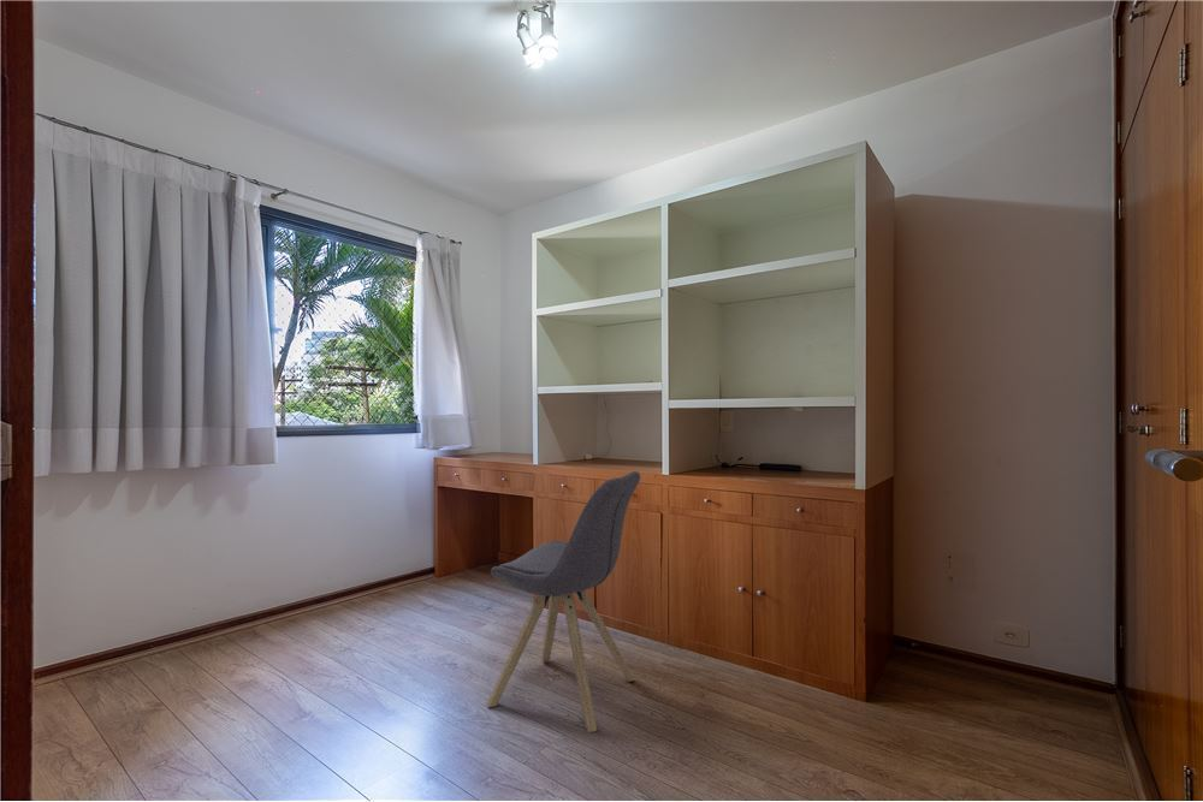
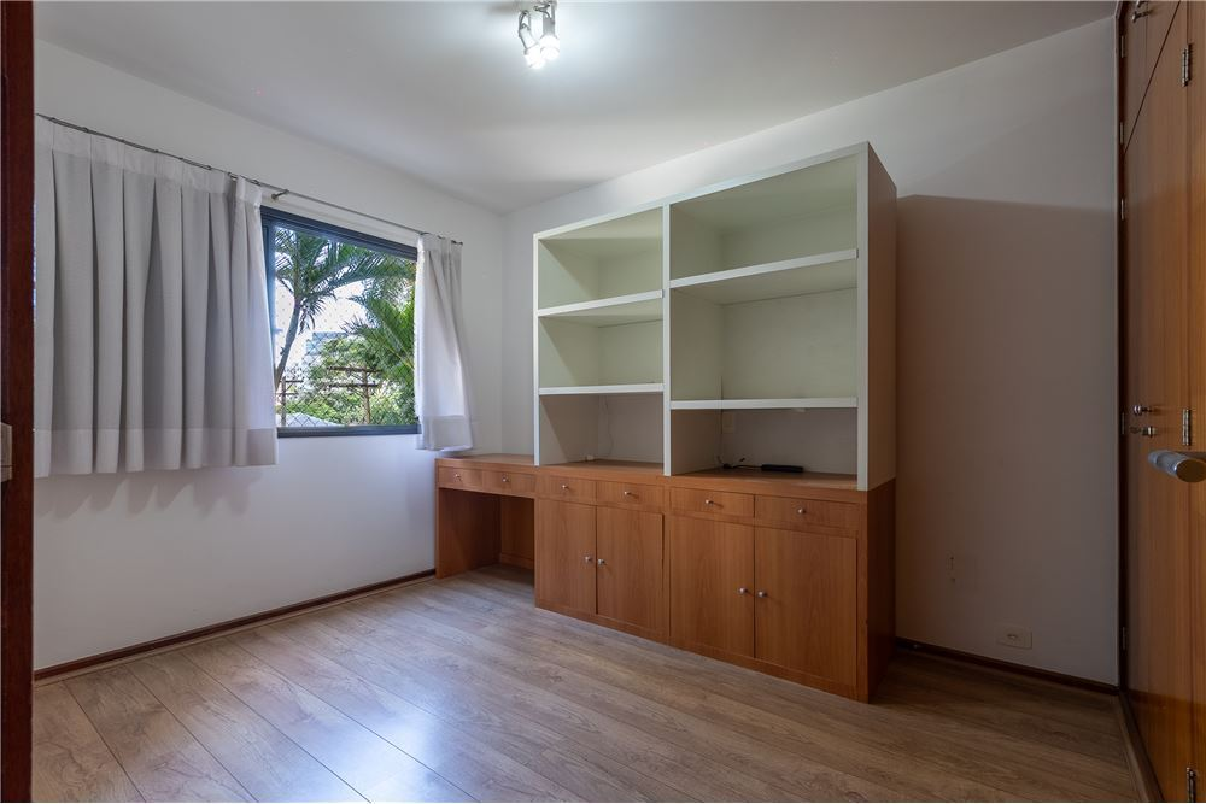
- chair (565, 582)
